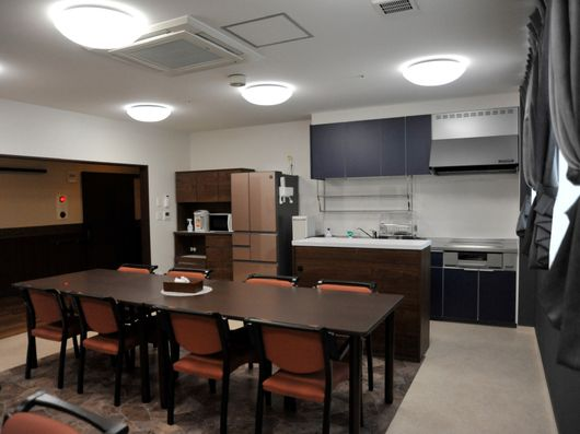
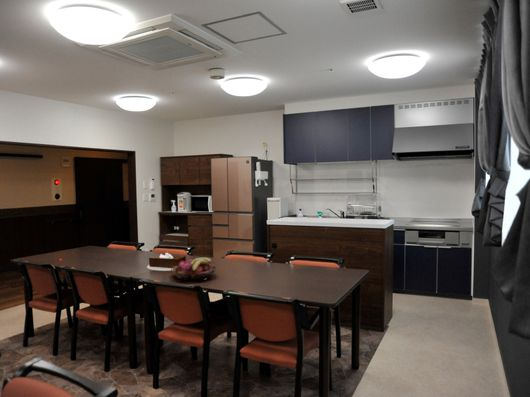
+ fruit basket (194, 267)
